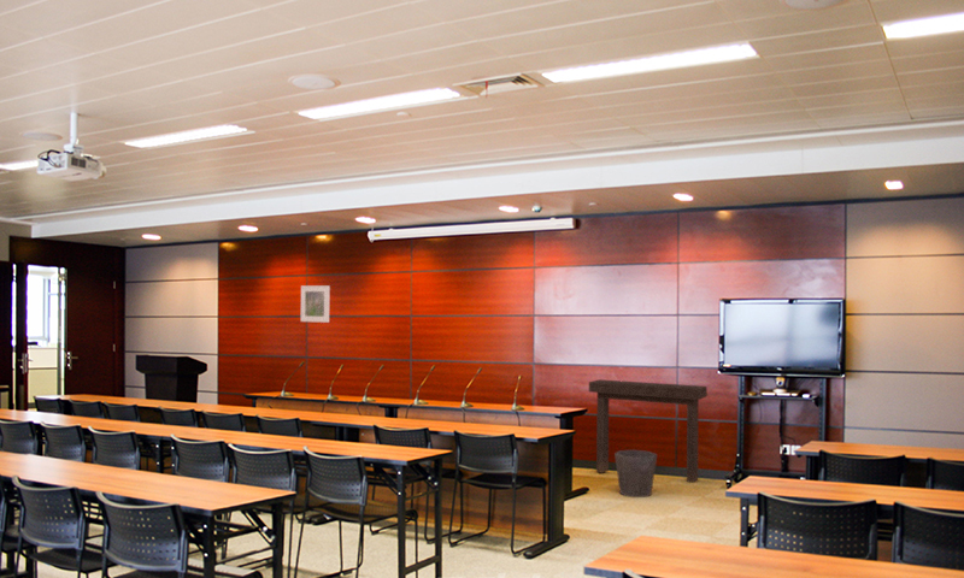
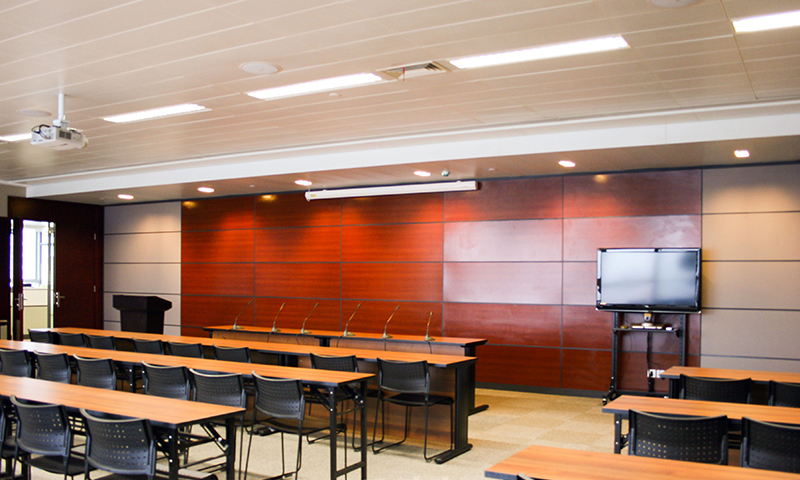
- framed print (315, 303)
- console table (646, 401)
- waste bin (635, 473)
